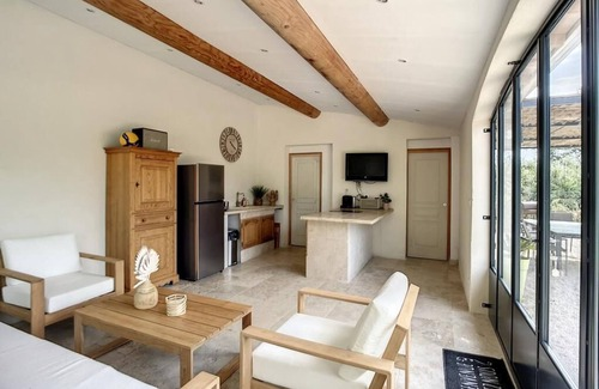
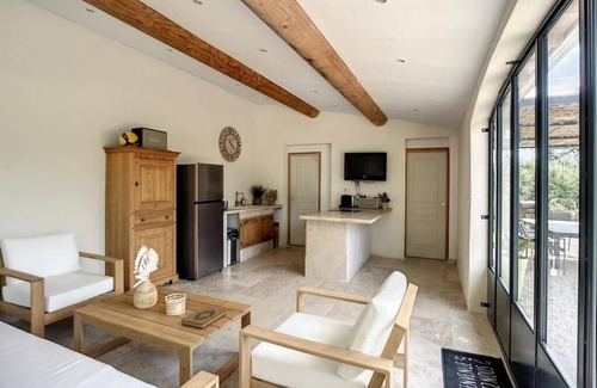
+ hardback book (204, 316)
